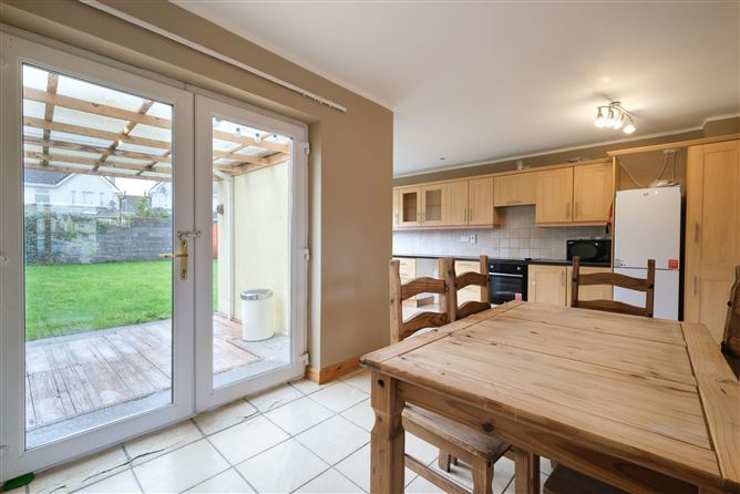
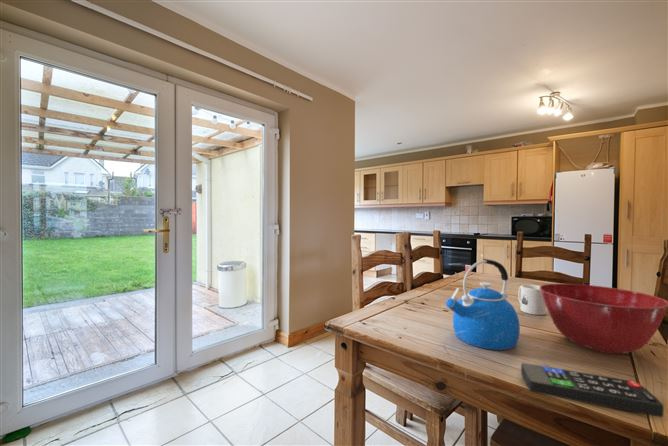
+ mug (529, 297)
+ remote control (583, 385)
+ kettle (479, 299)
+ mixing bowl (597, 318)
